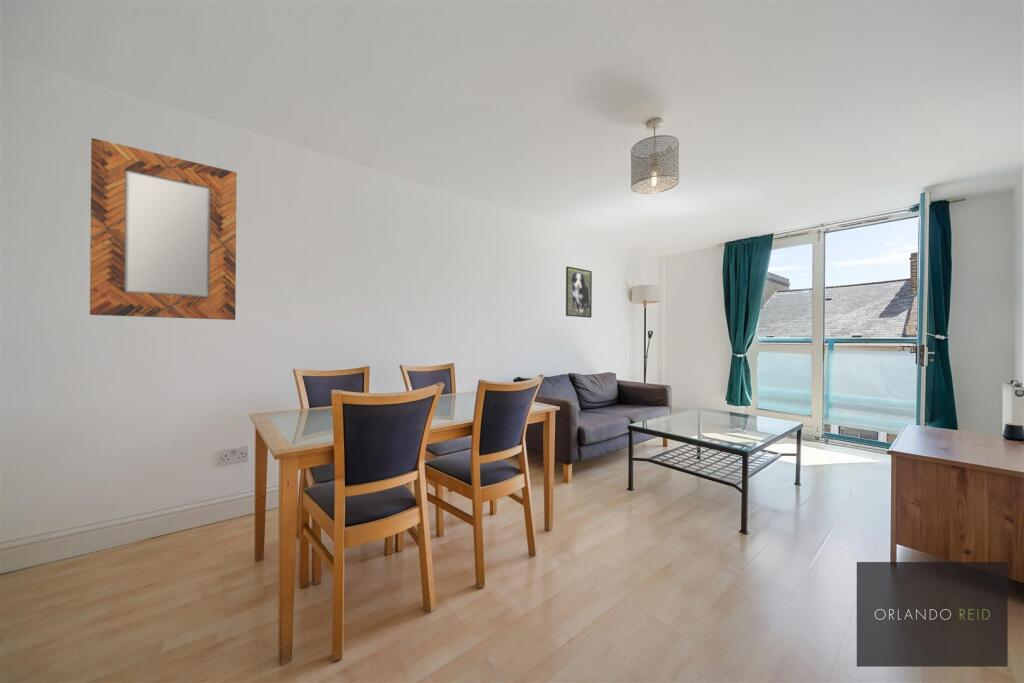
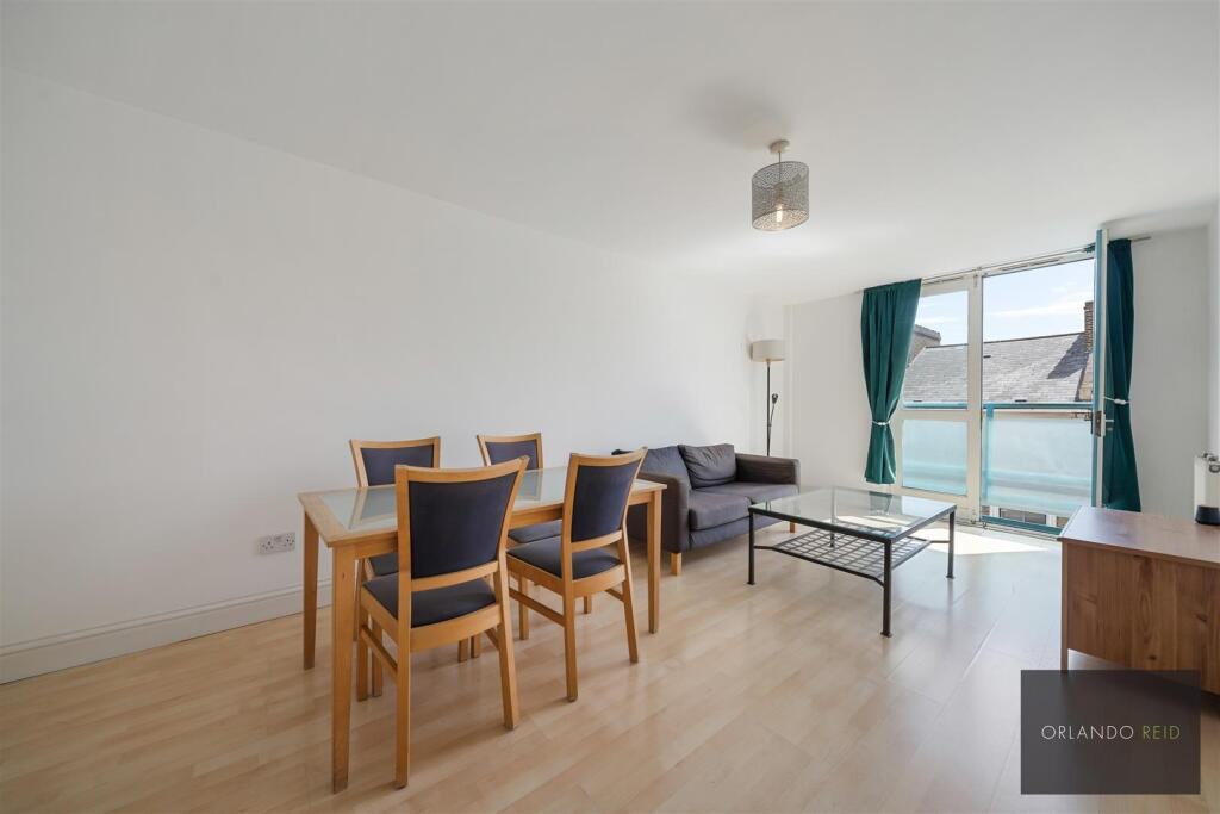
- home mirror (170, 237)
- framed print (579, 292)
